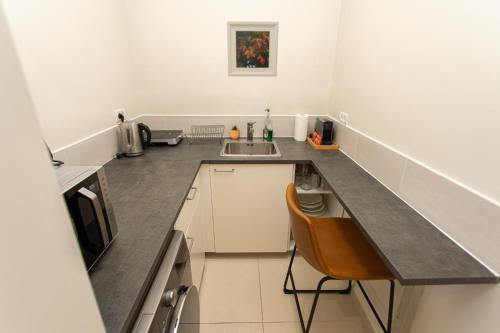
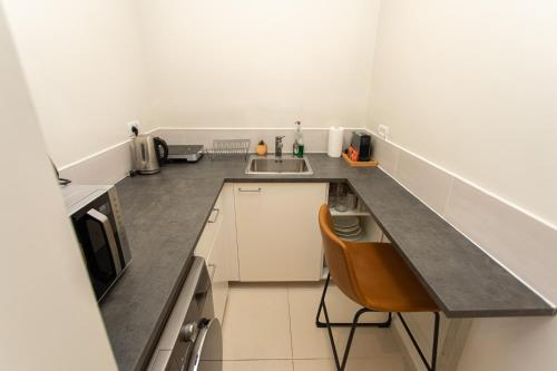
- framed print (252, 49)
